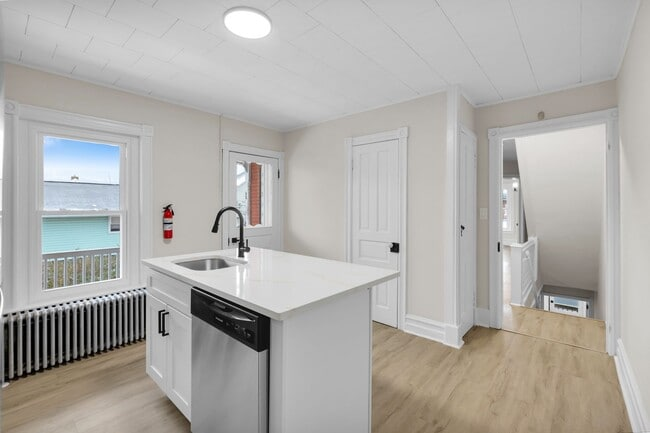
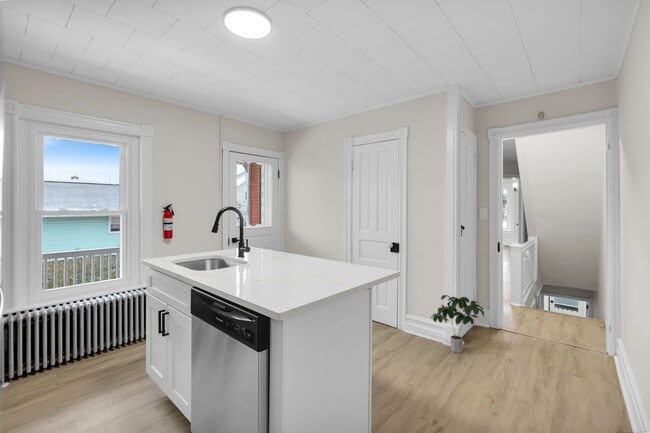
+ potted plant (456, 322)
